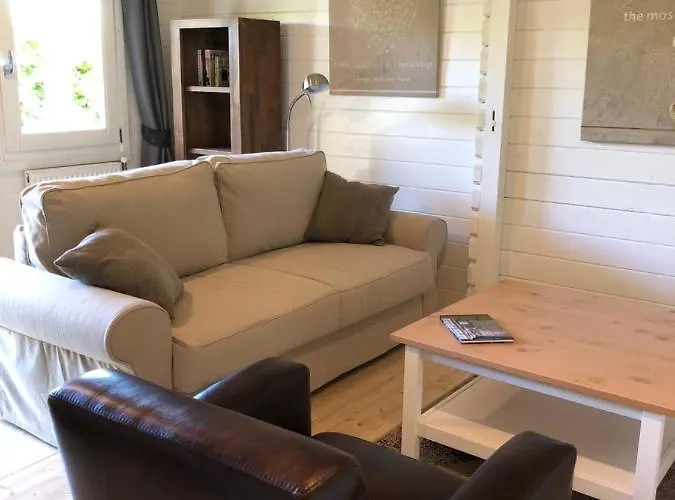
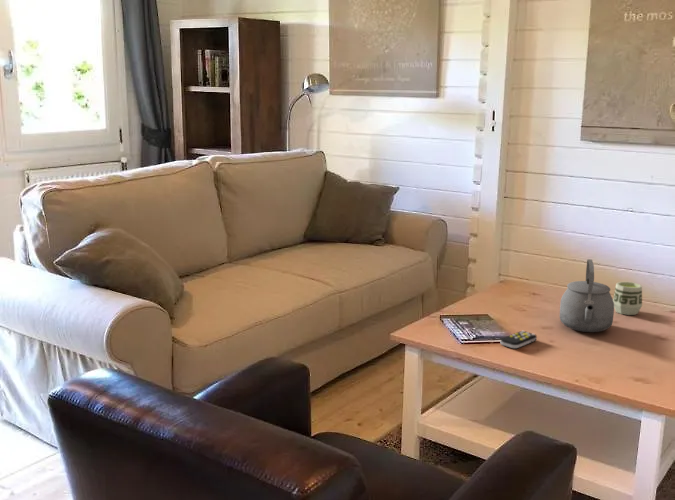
+ tea kettle (588, 297)
+ cup (627, 298)
+ remote control (518, 339)
